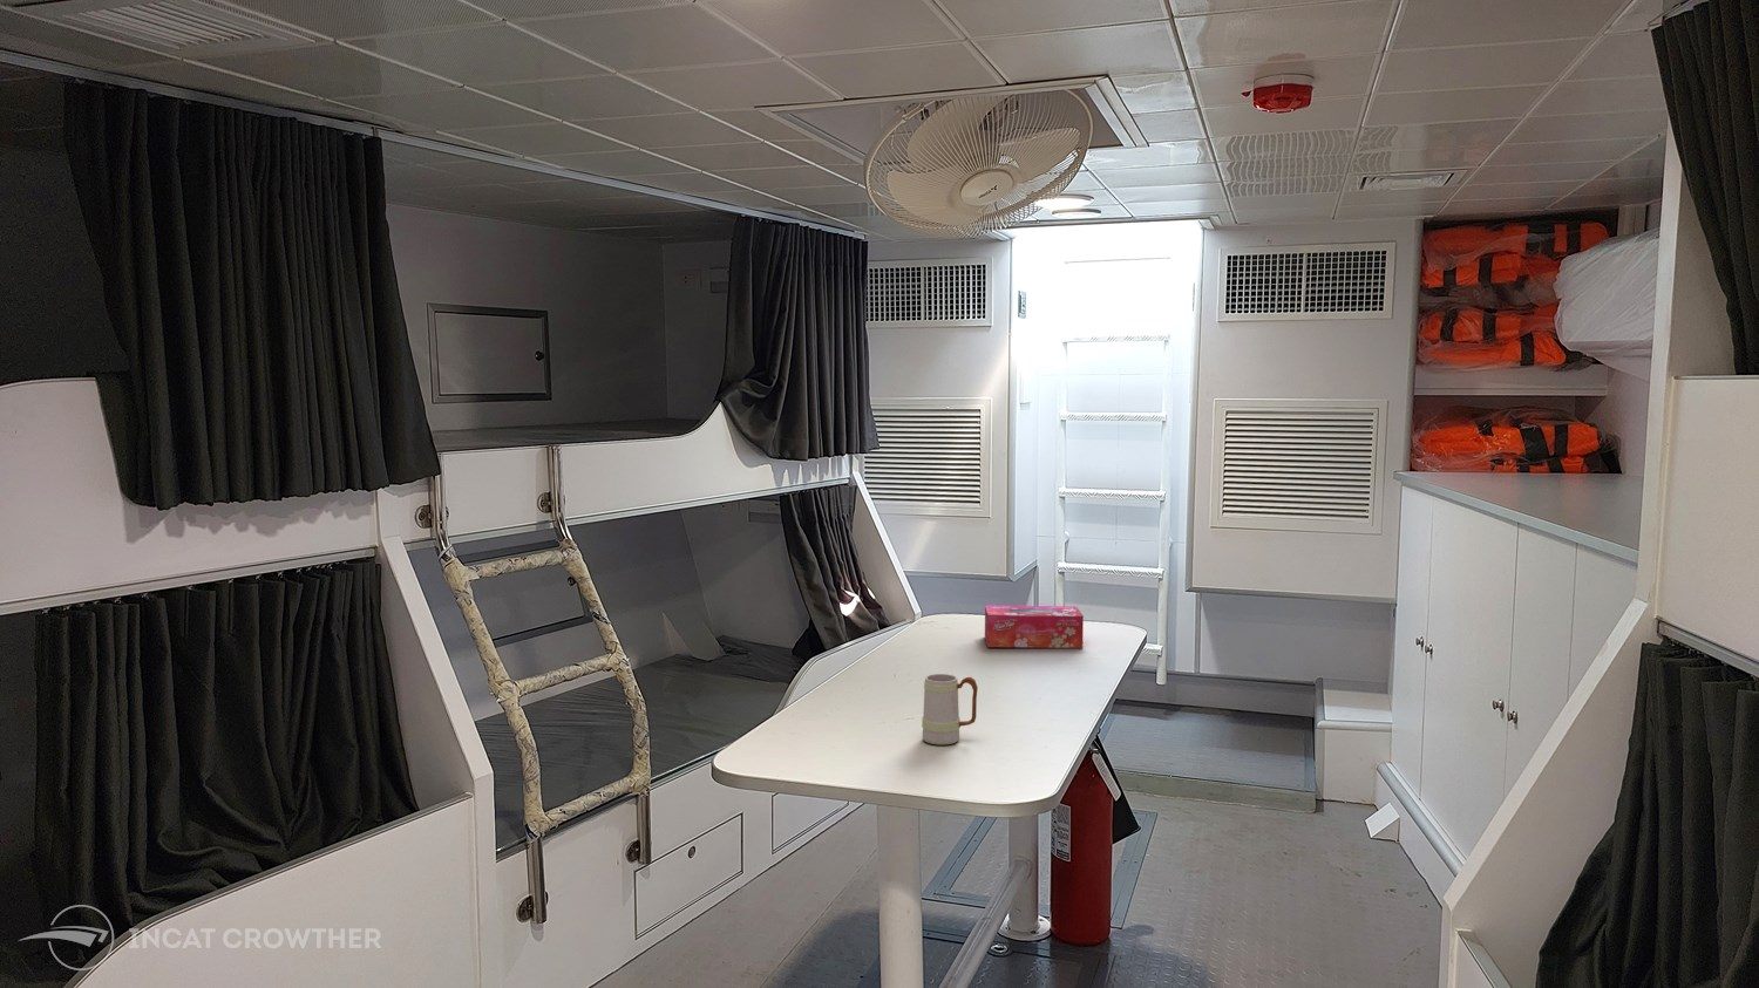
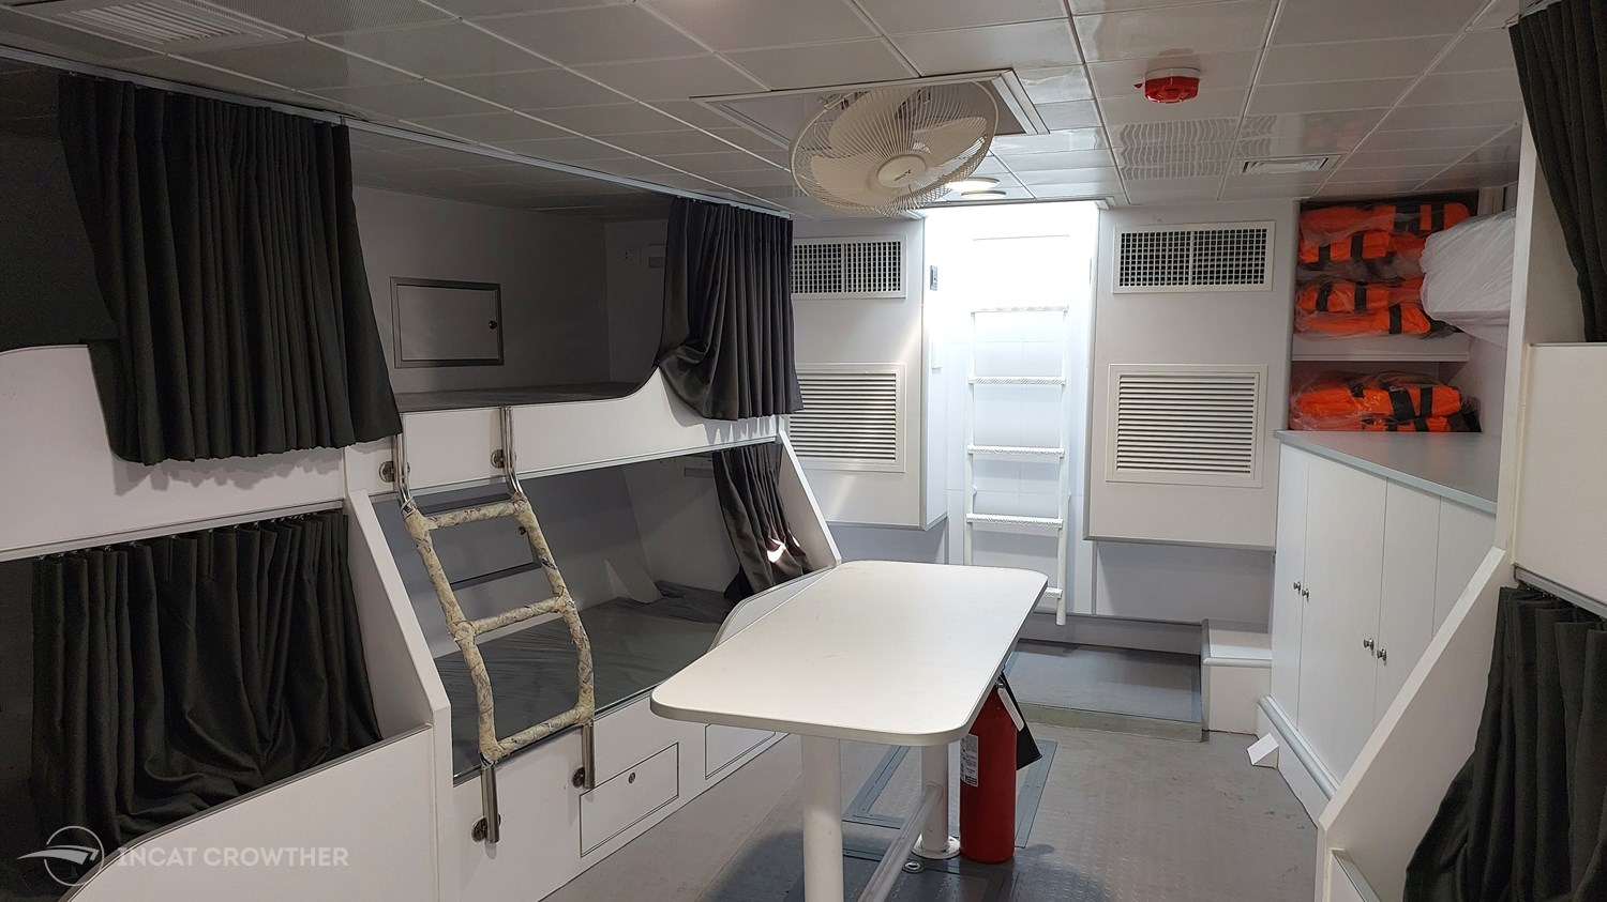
- tissue box (1032, 626)
- mug (948, 708)
